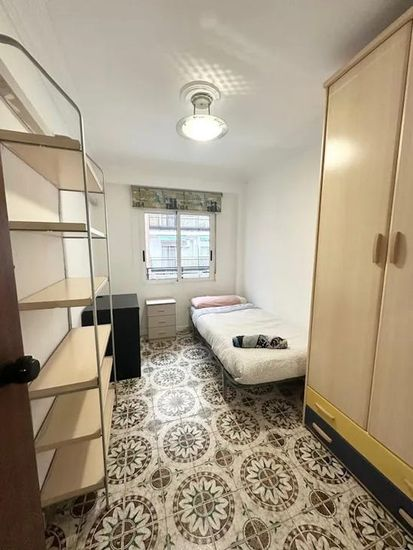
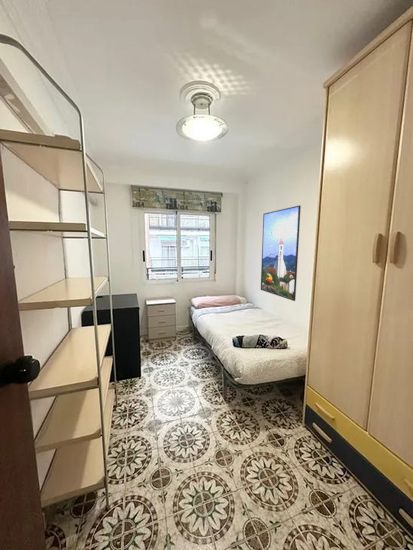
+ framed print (277, 253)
